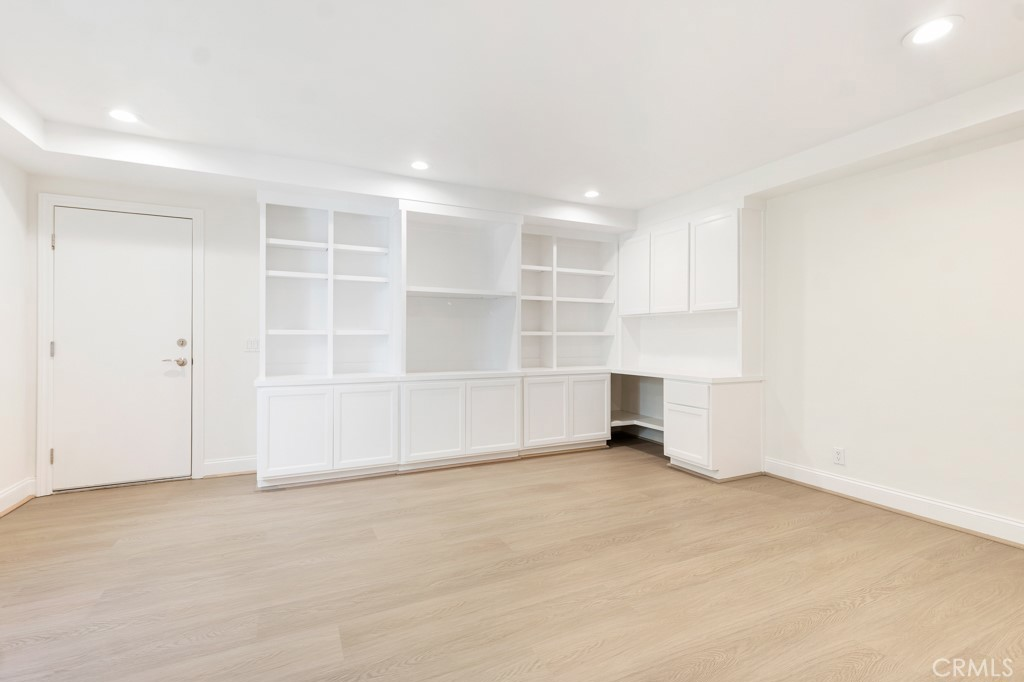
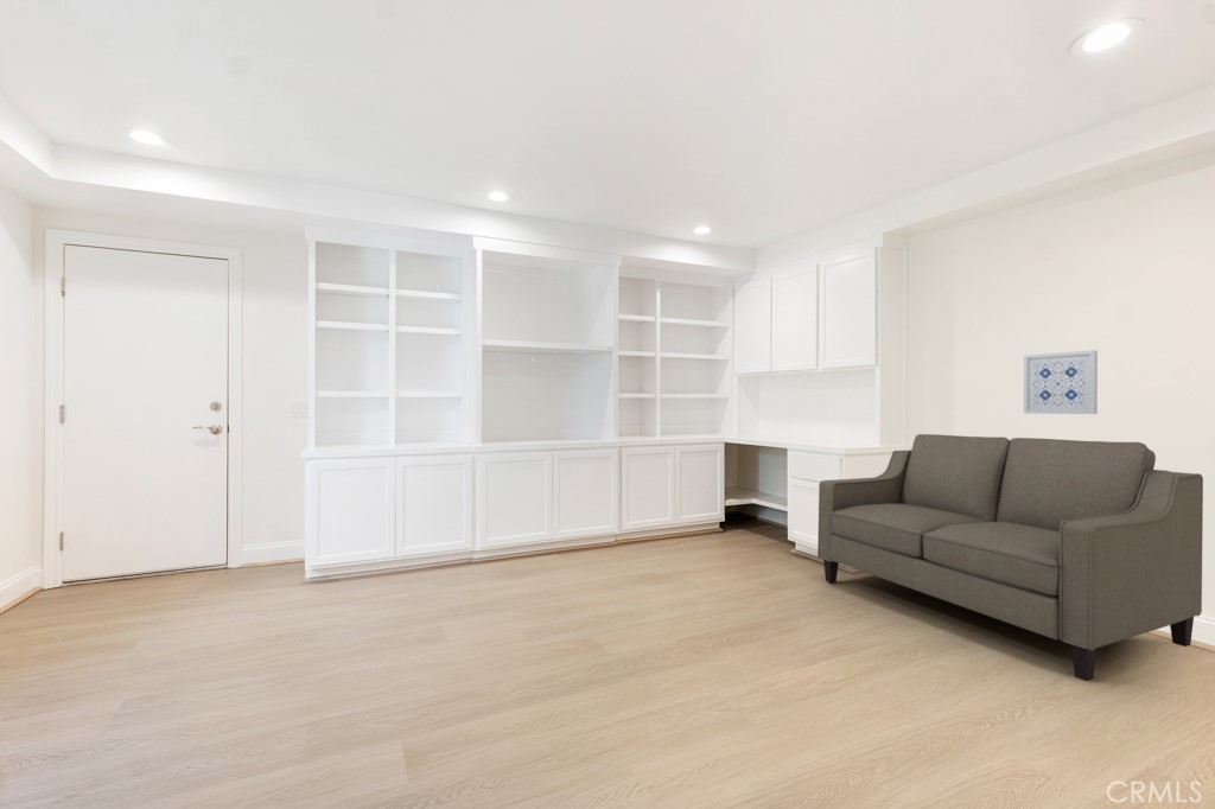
+ sofa (978, 522)
+ wall art (1058, 383)
